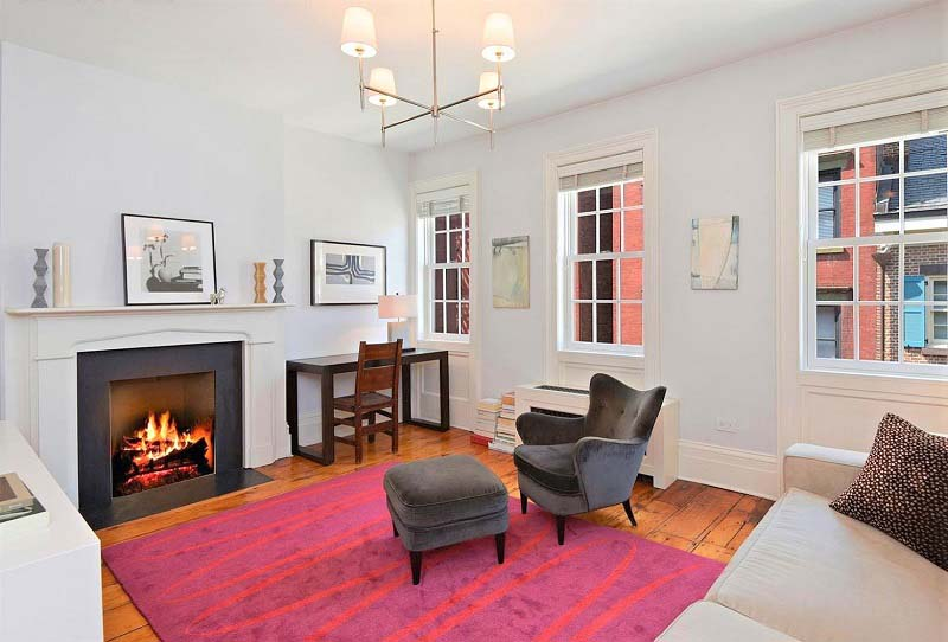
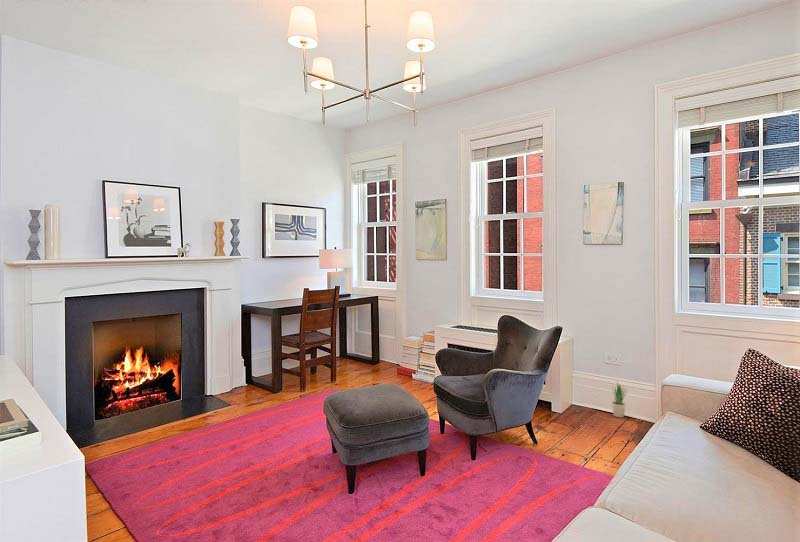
+ potted plant (619, 398)
